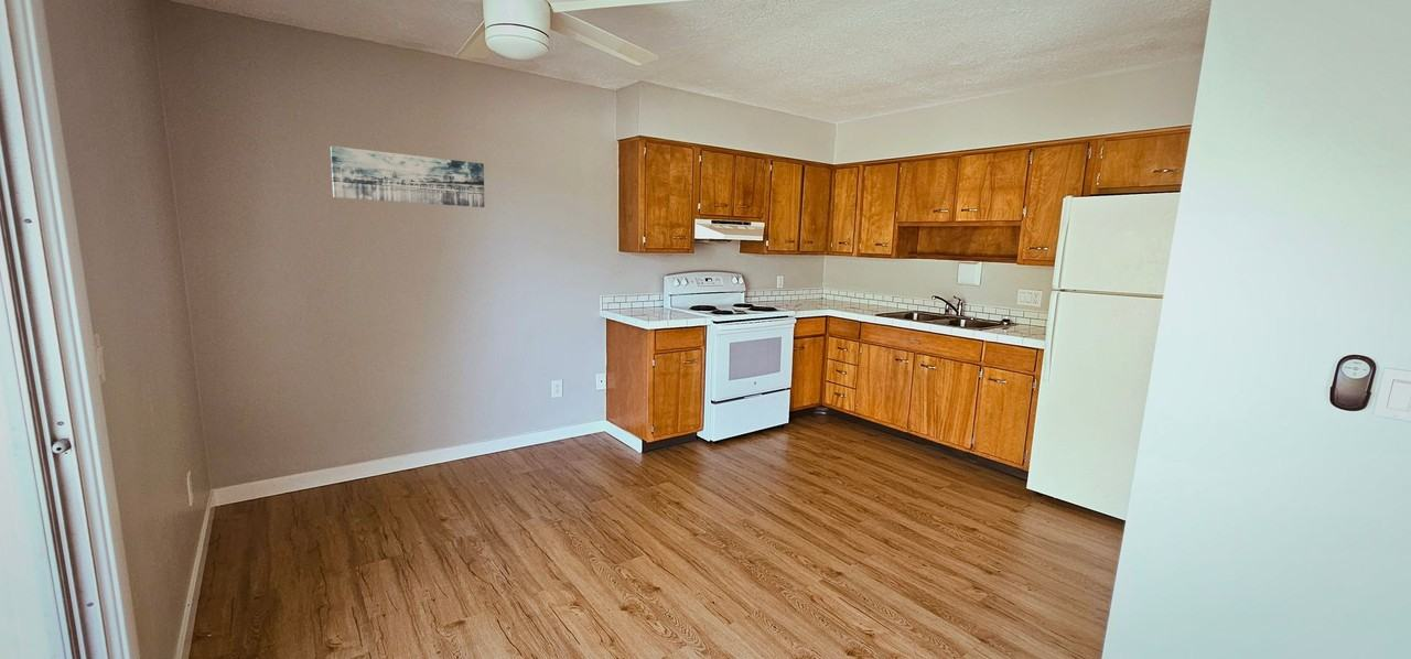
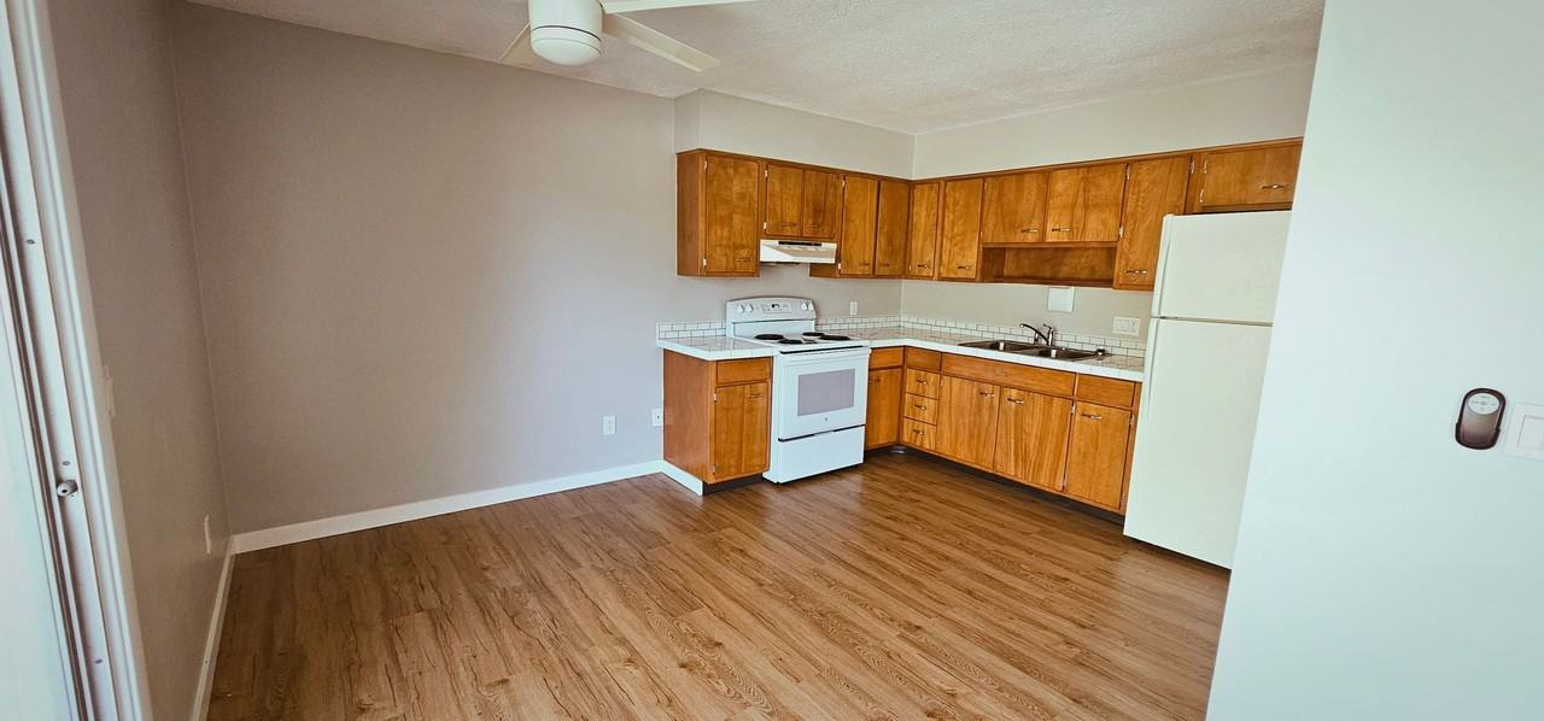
- wall art (413, 179)
